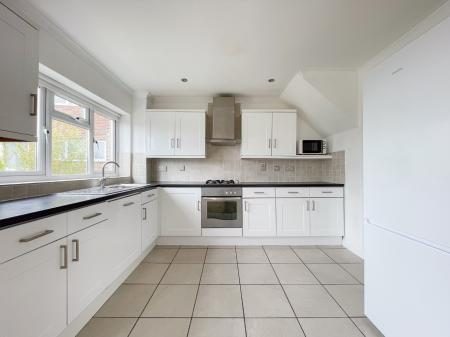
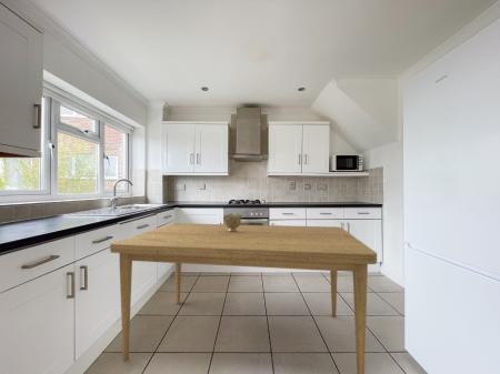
+ decorative bowl (232, 222)
+ dining table (244, 265)
